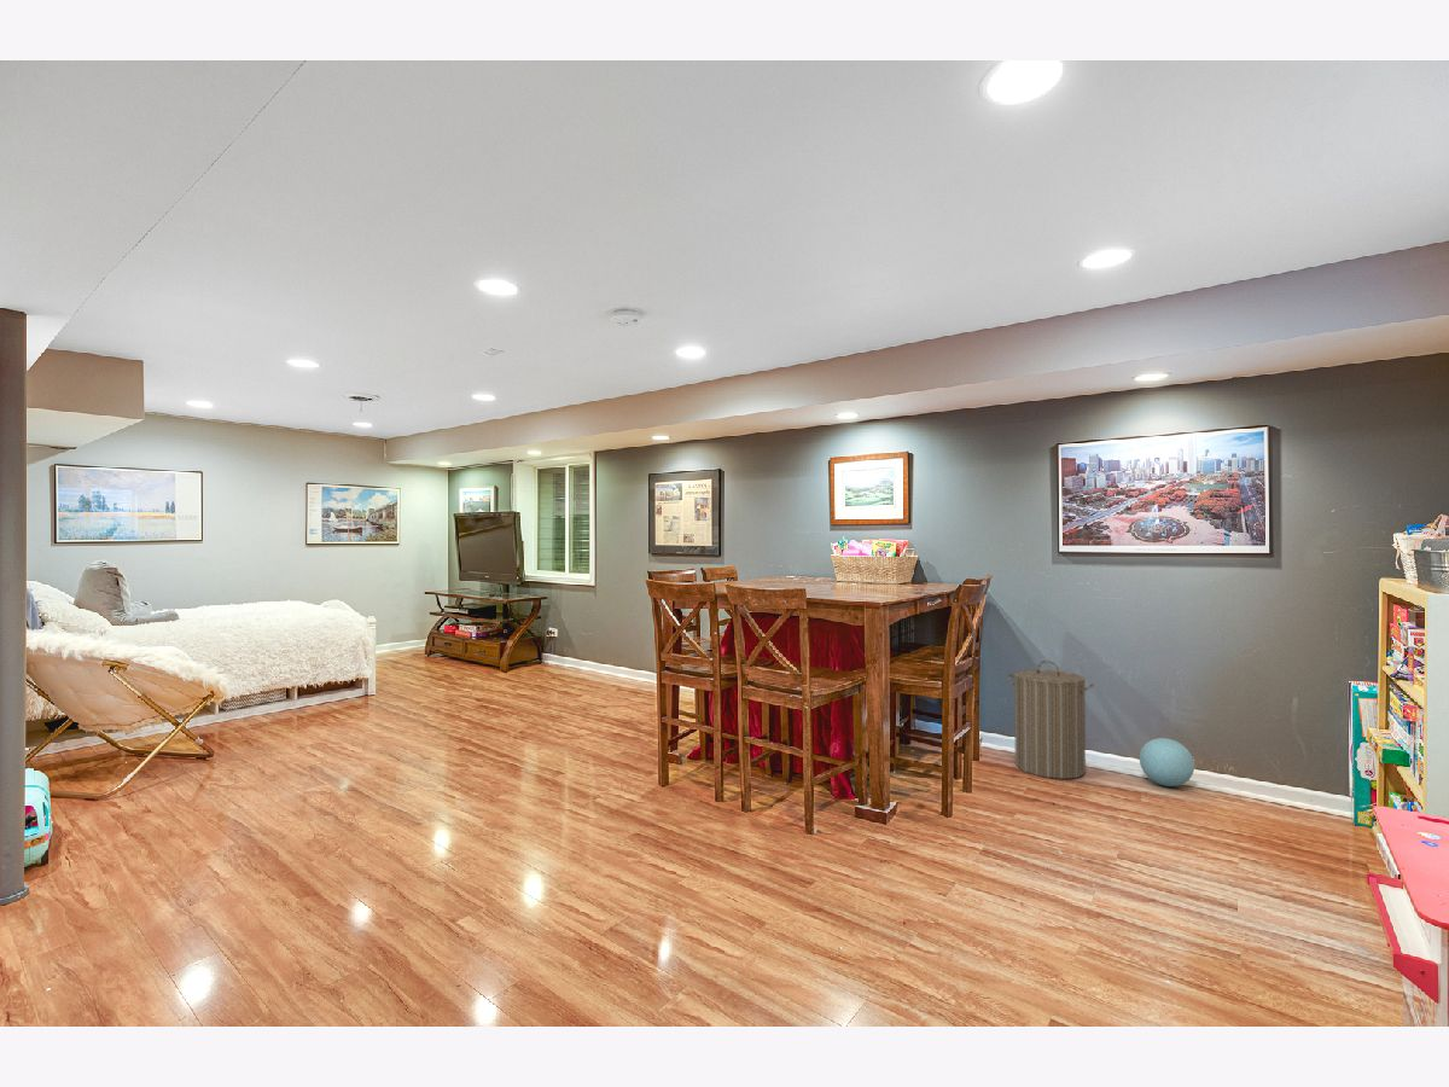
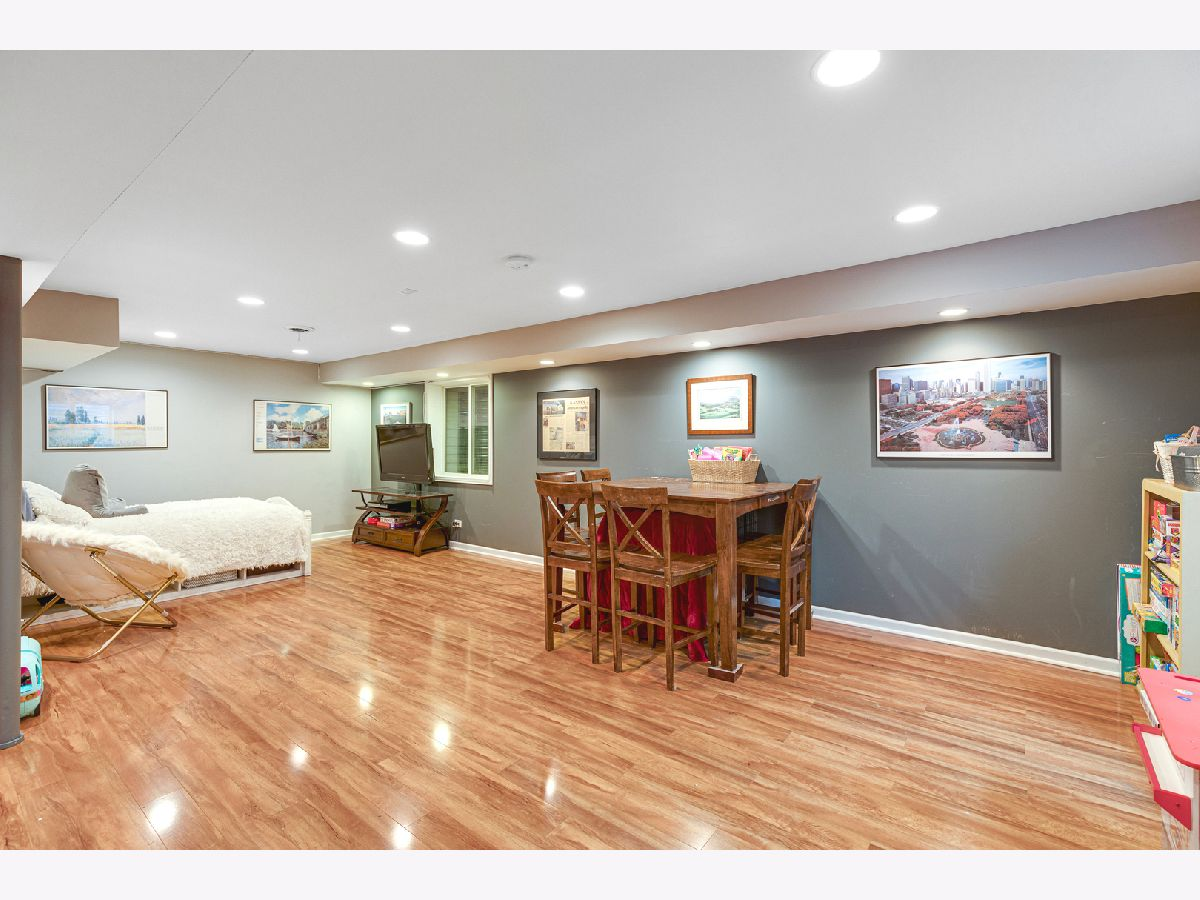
- laundry hamper (1049, 714)
- ball (1165, 761)
